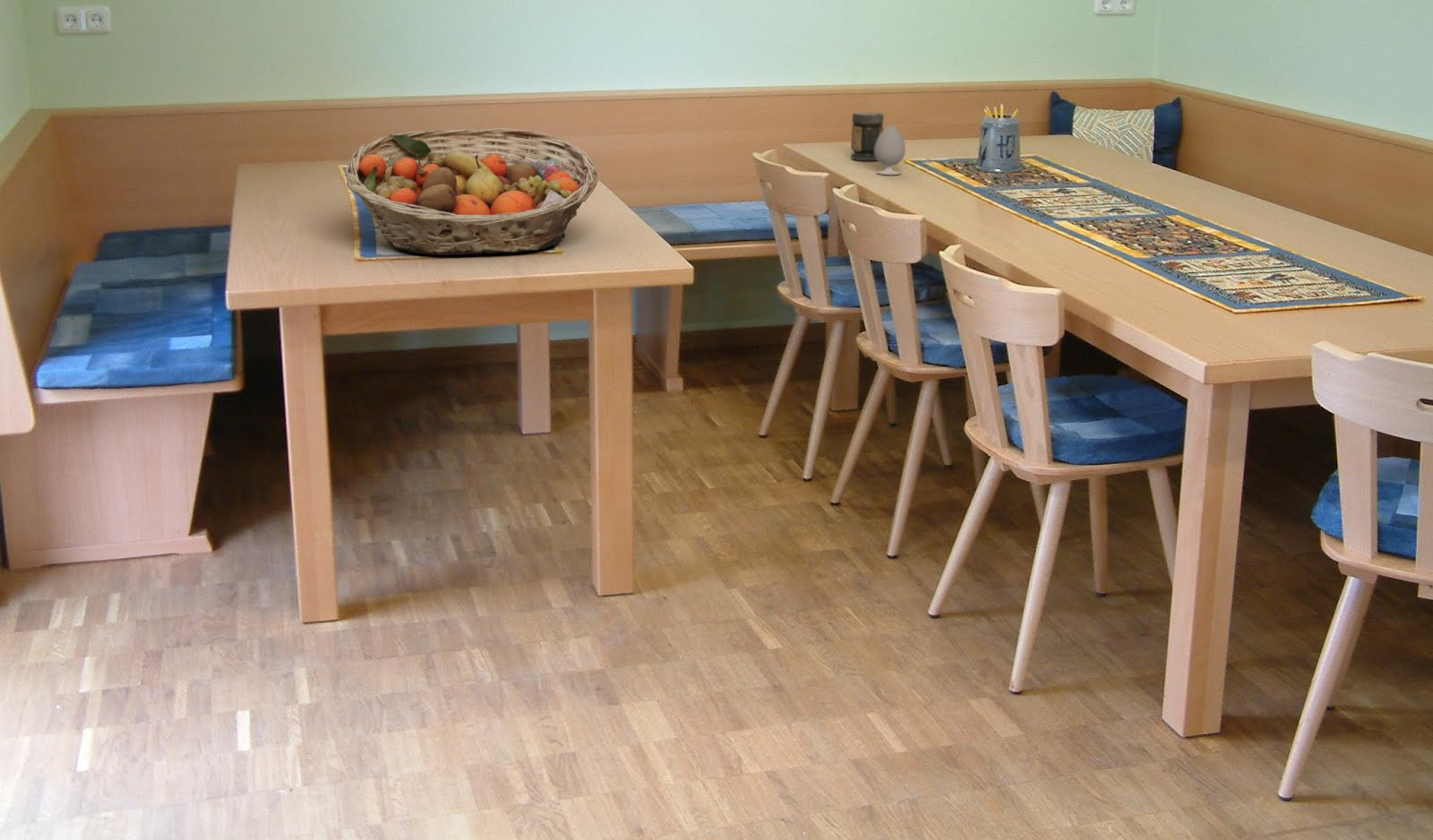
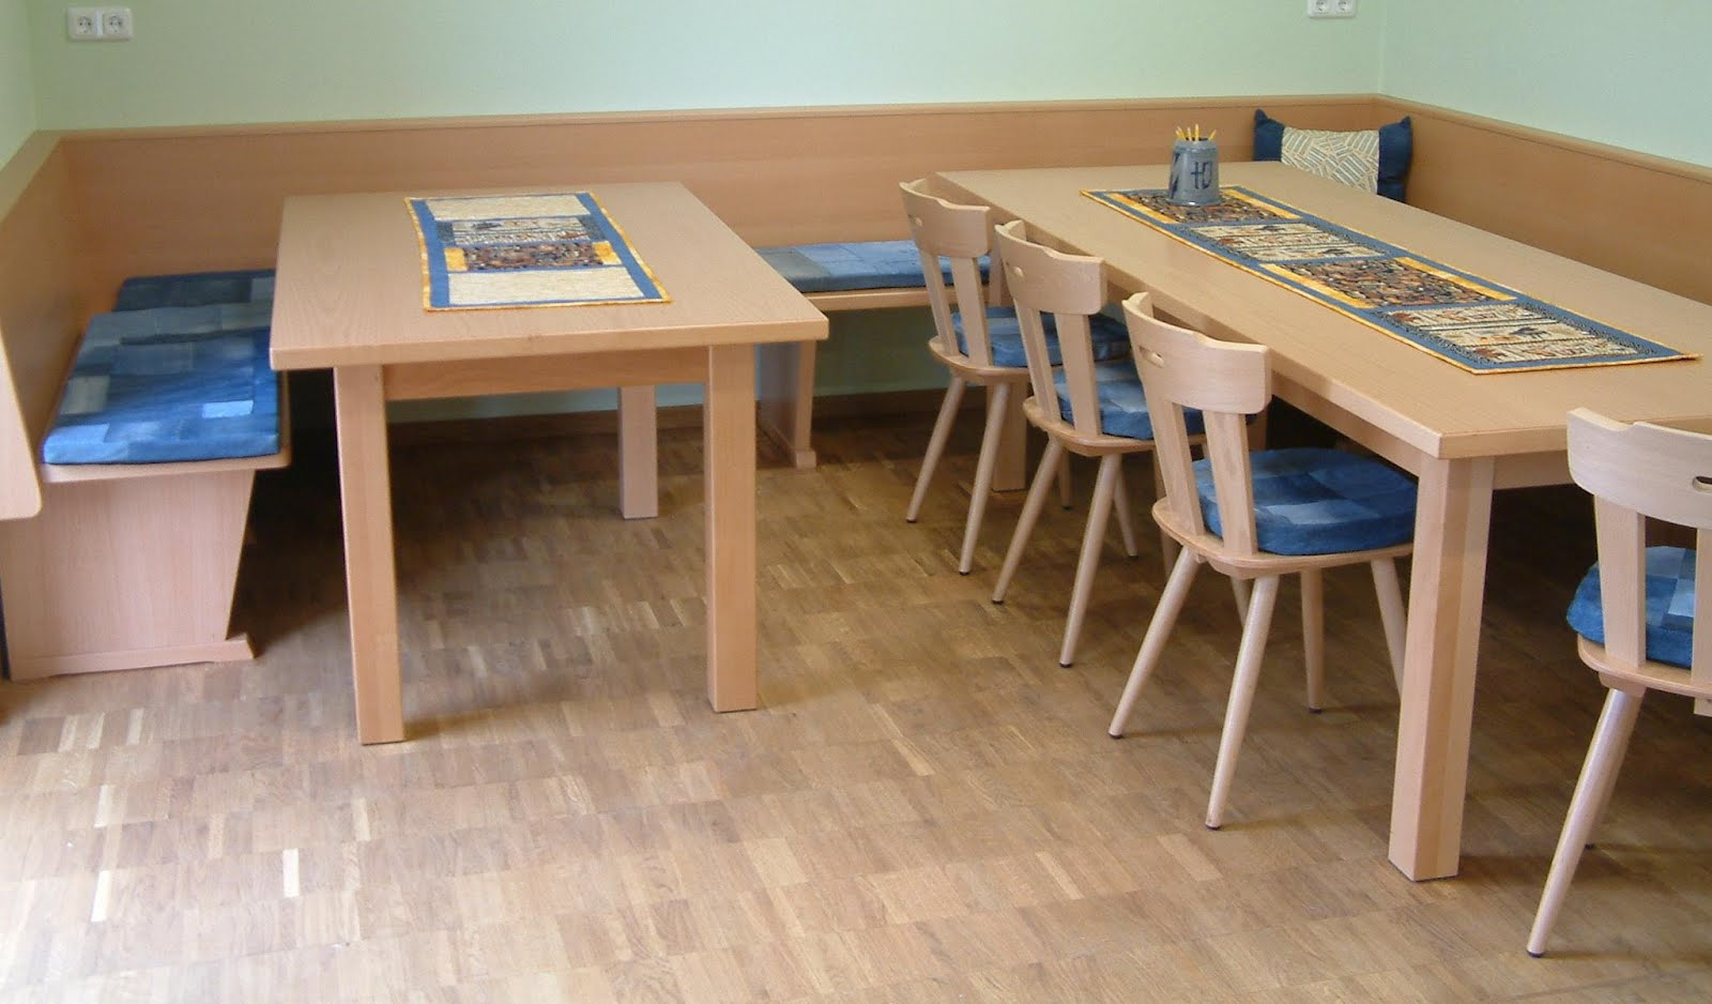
- jar (867, 135)
- fruit basket (474, 189)
- egg chair (890, 149)
